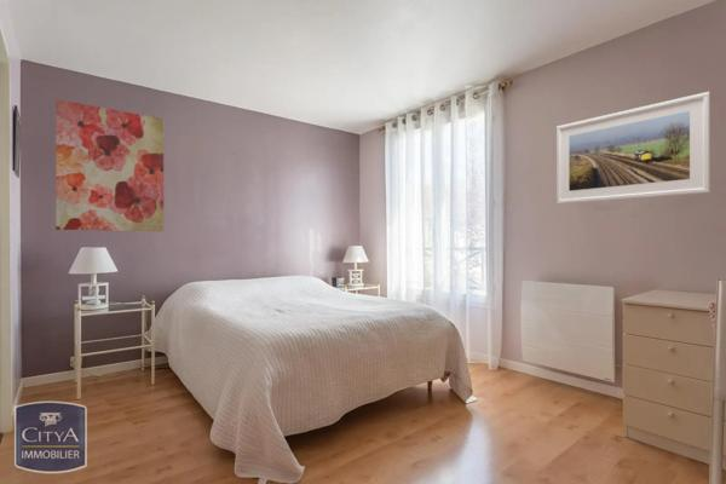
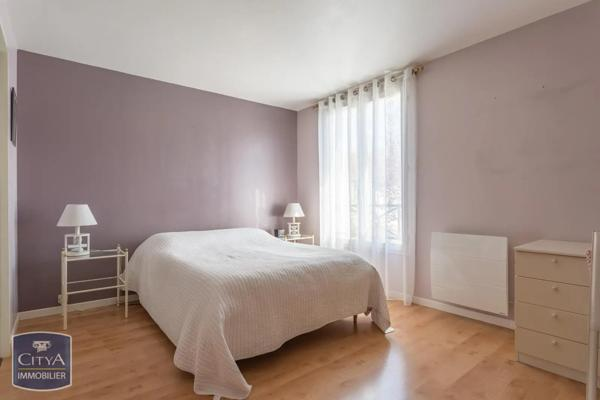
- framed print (623, 155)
- wall art (113, 169)
